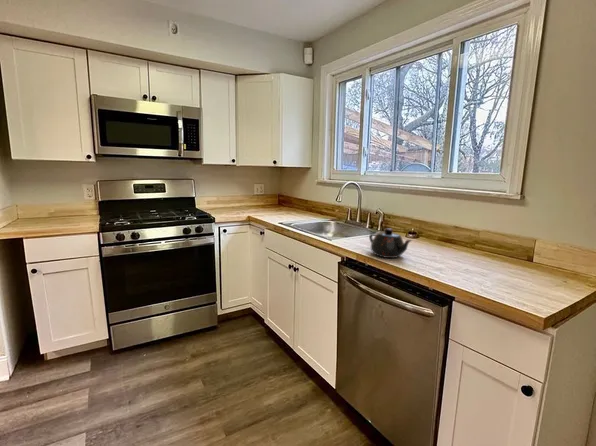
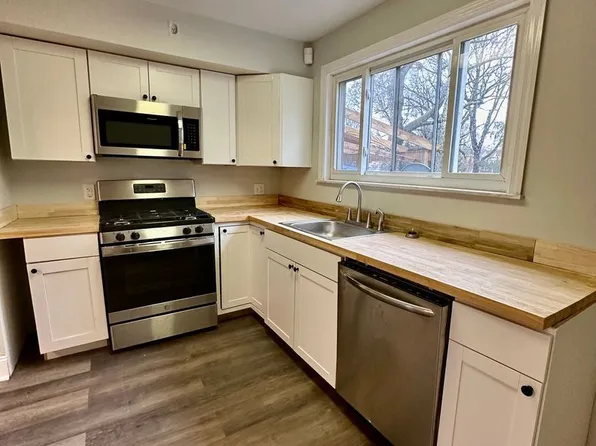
- teapot (389, 242)
